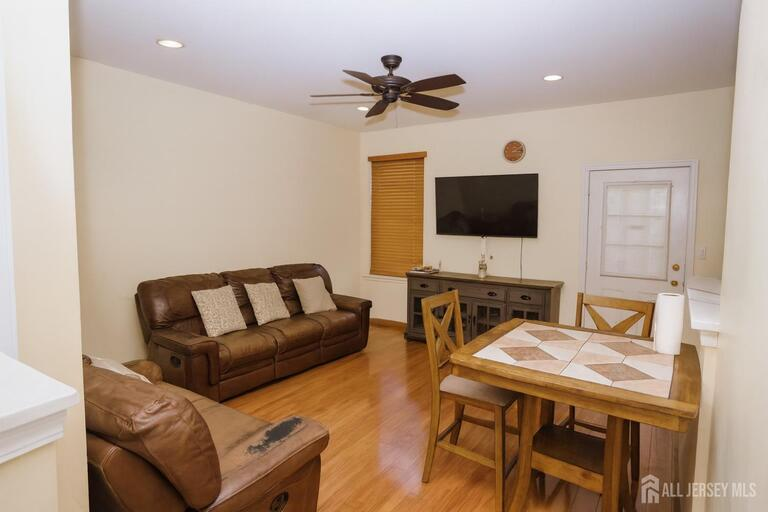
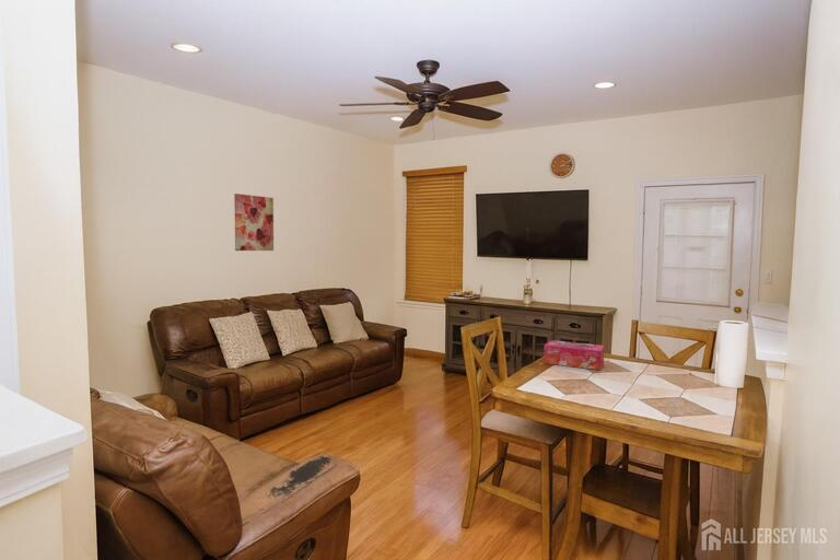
+ wall art (254, 223)
+ tissue box (573, 353)
